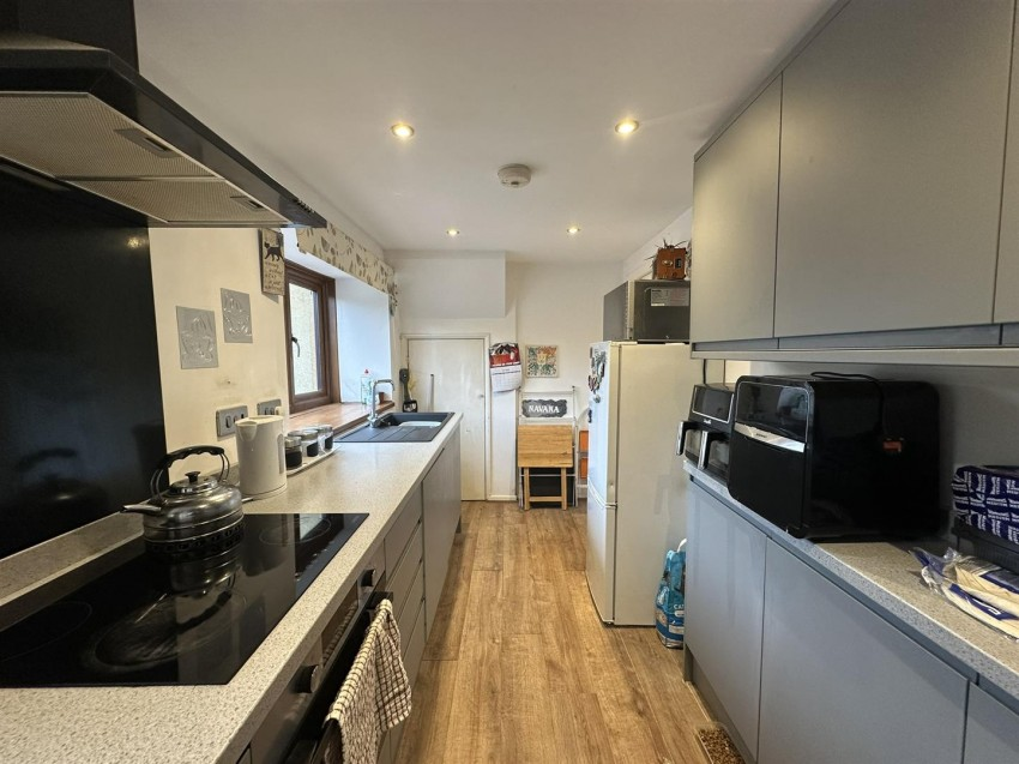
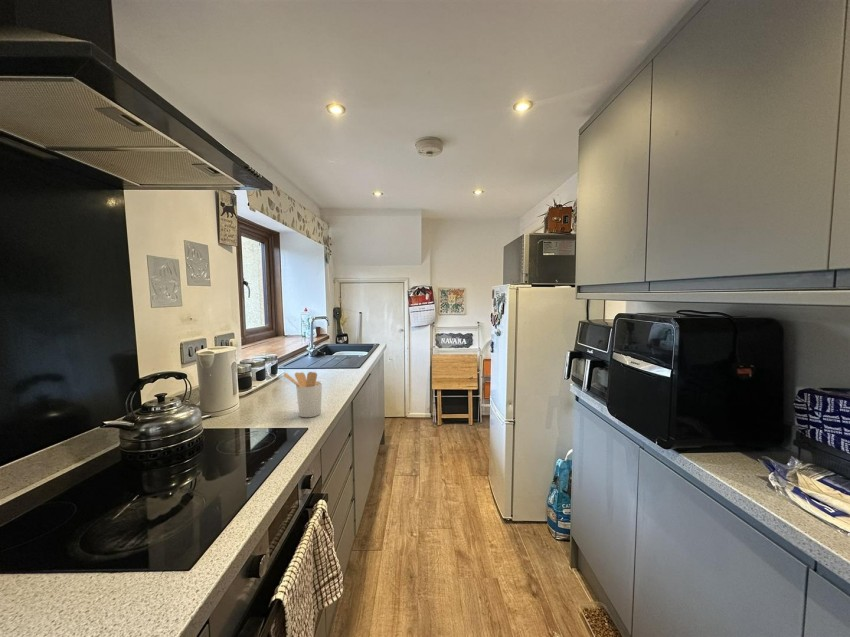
+ utensil holder (302, 392)
